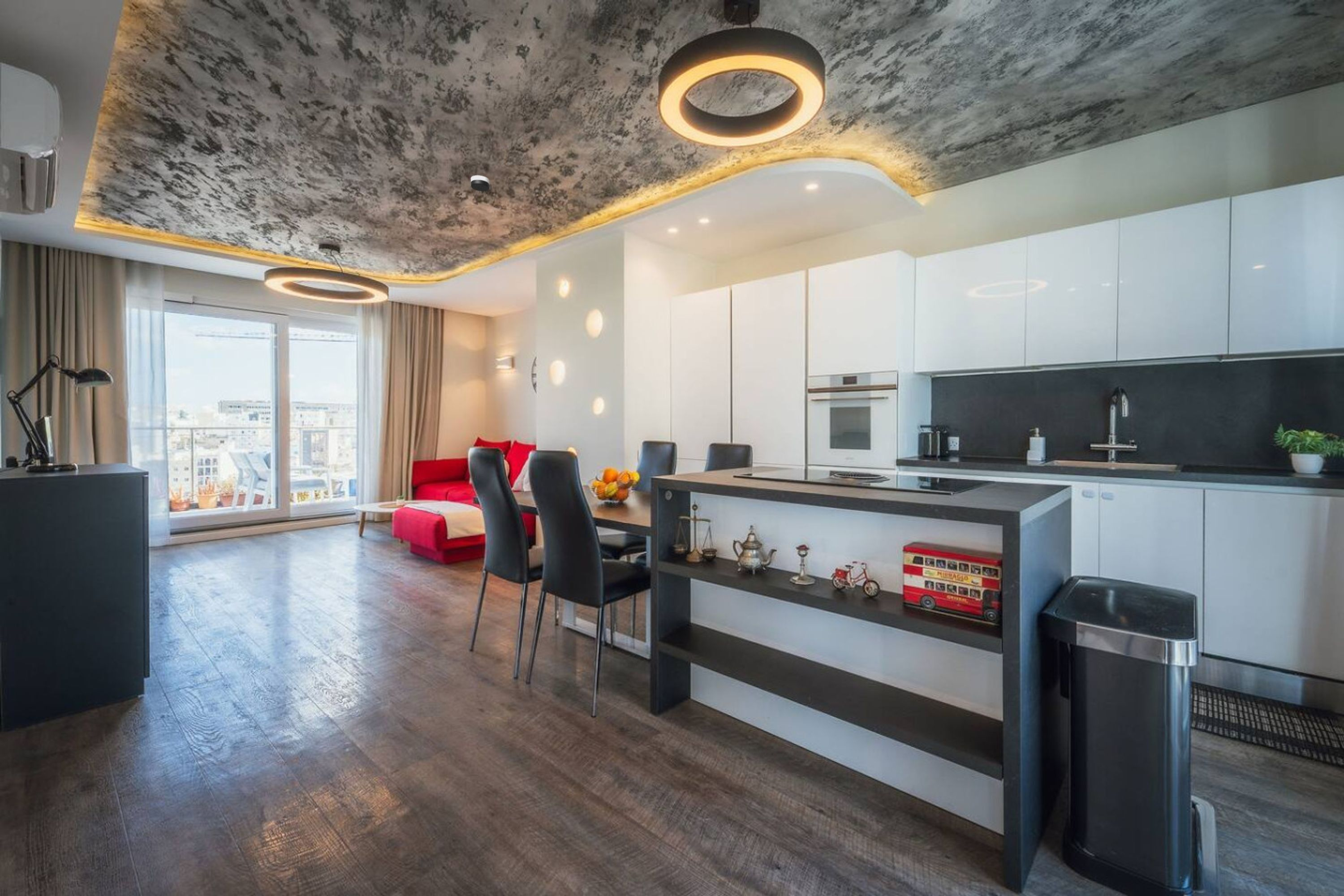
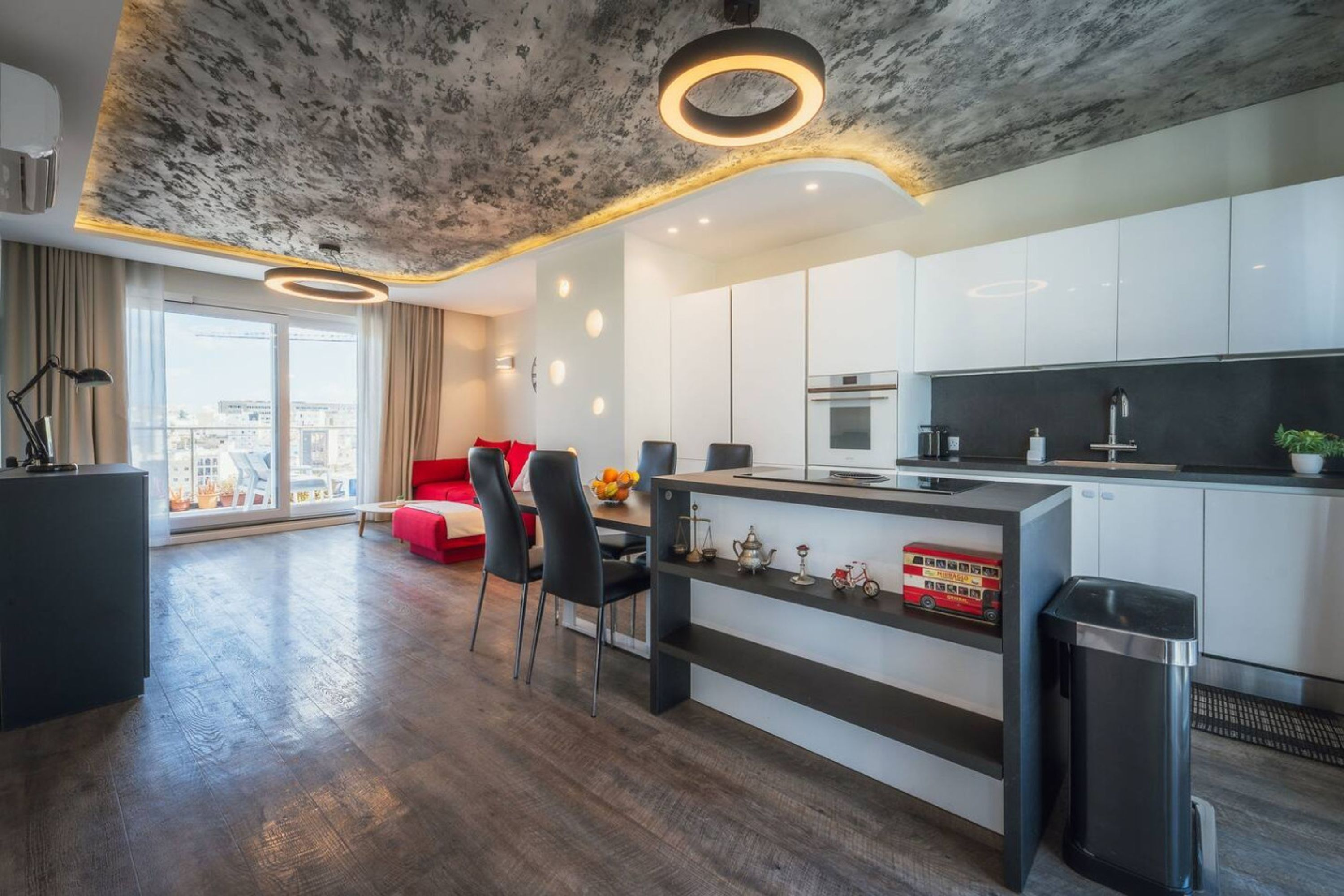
- smoke detector (480, 183)
